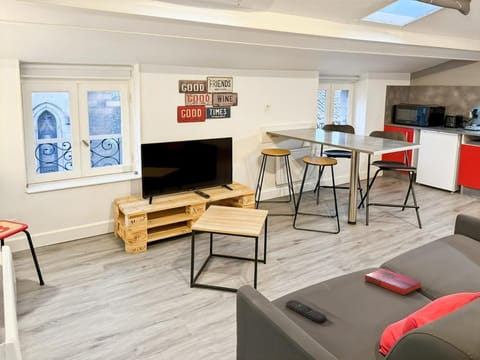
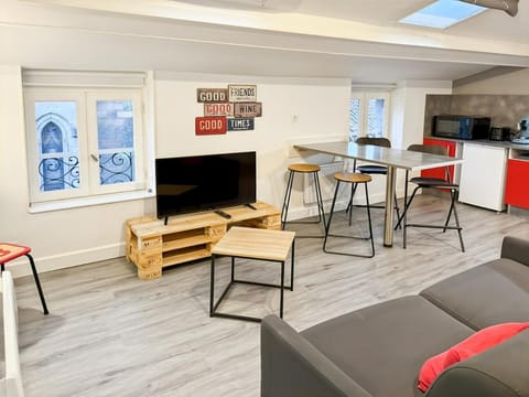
- hardback book (392, 281)
- remote control (305, 310)
